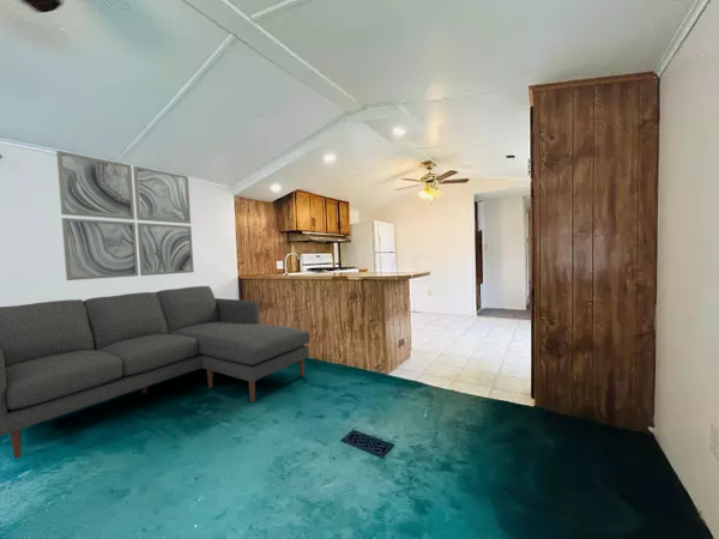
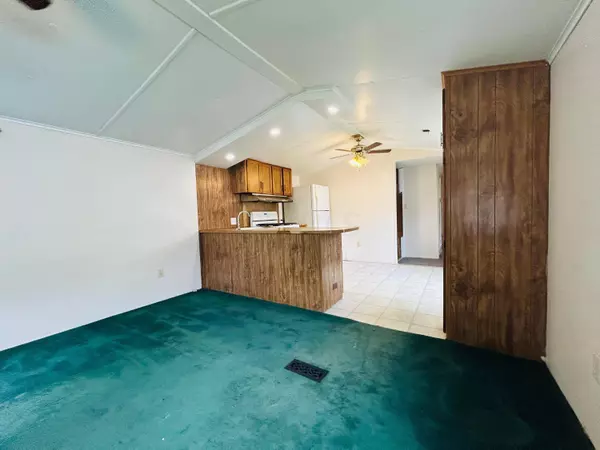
- wall art (137, 219)
- sofa (161, 349)
